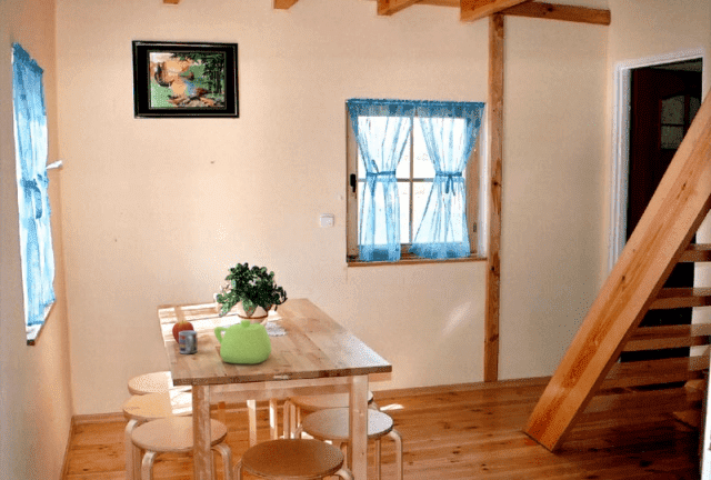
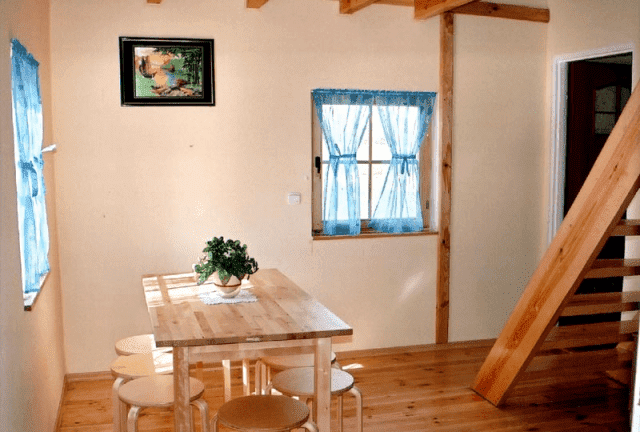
- cup (189, 342)
- fruit (183, 330)
- teapot (243, 339)
